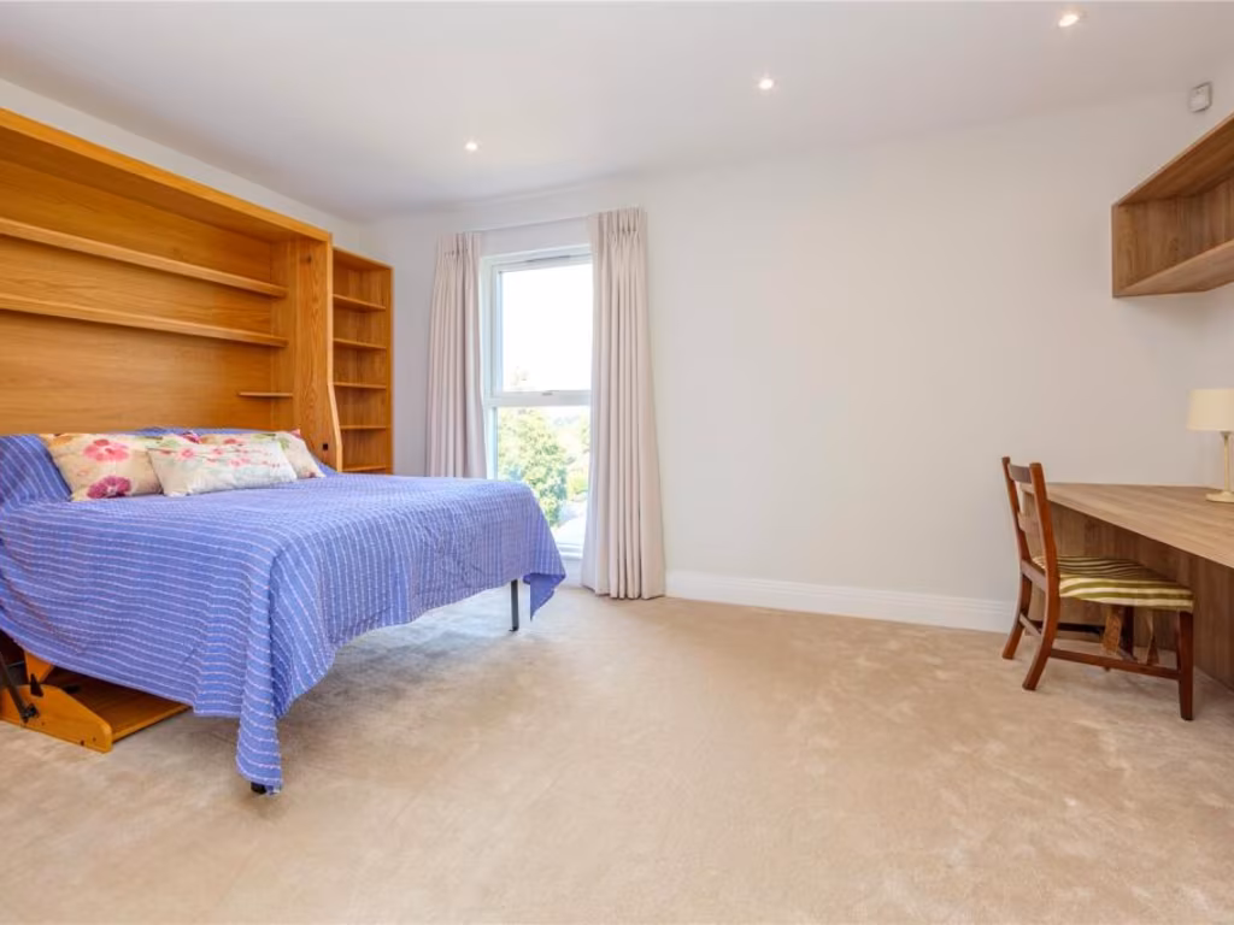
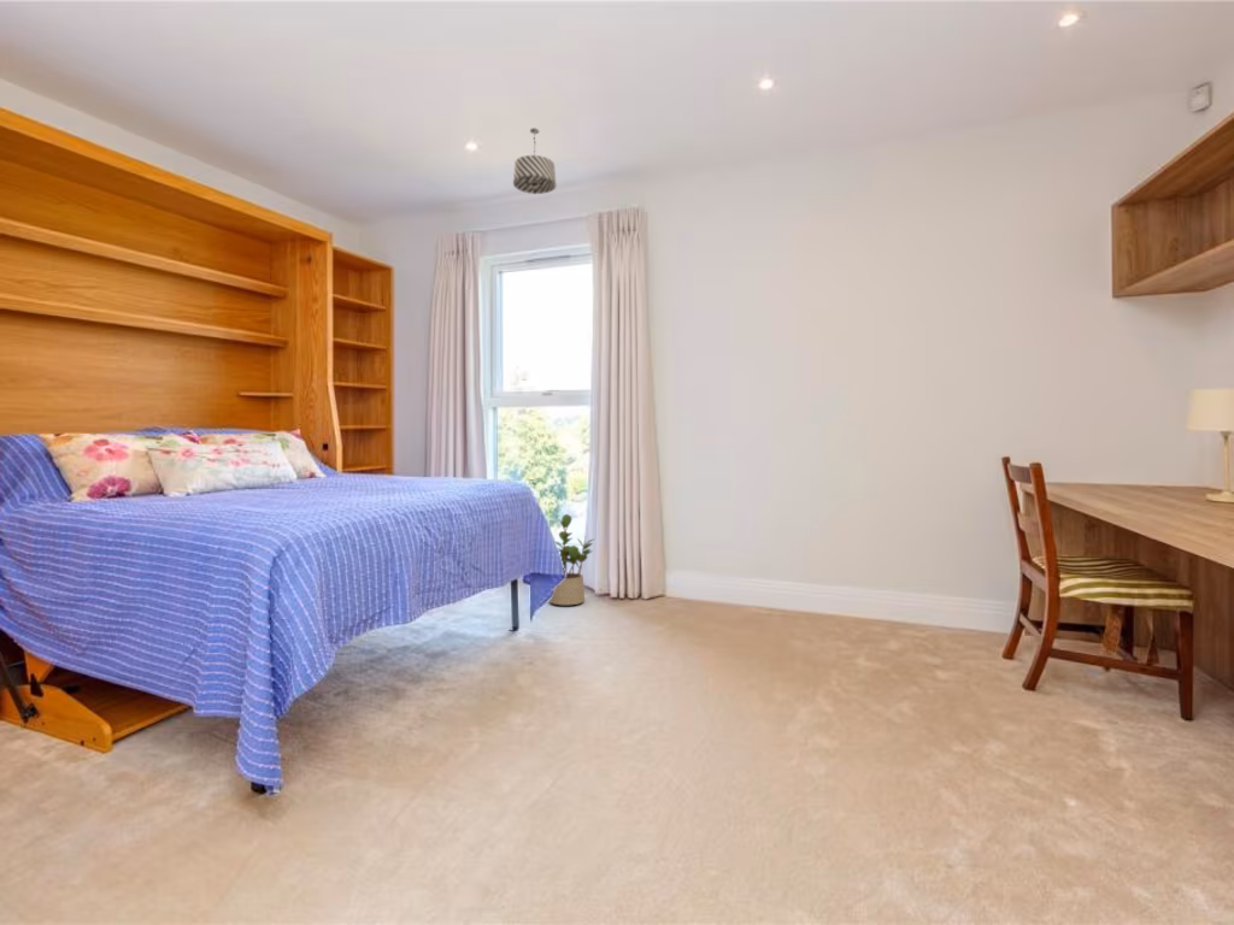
+ pendant light (534, 161)
+ potted plant (571, 558)
